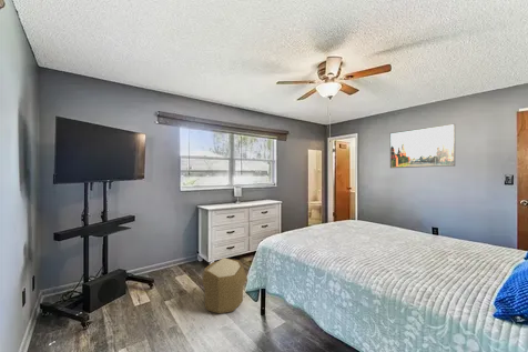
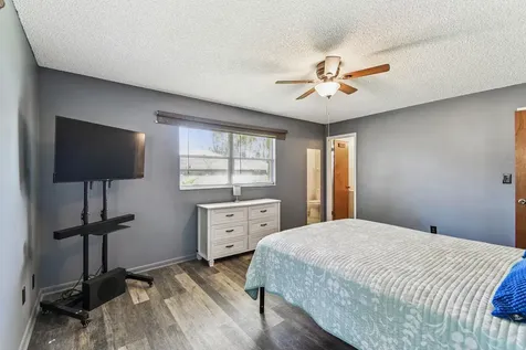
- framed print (419, 148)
- pouf (223, 281)
